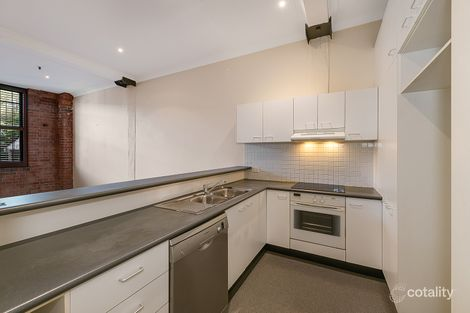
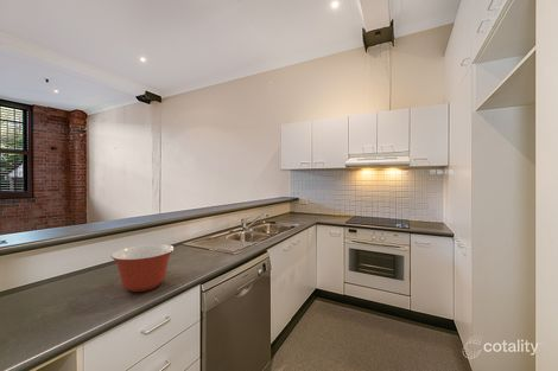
+ mixing bowl (144, 268)
